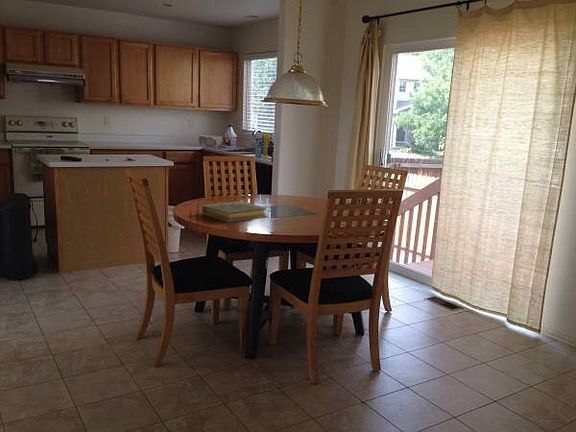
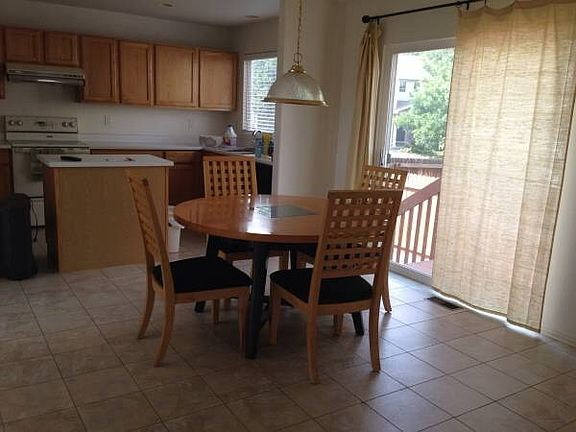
- hardback book (235, 211)
